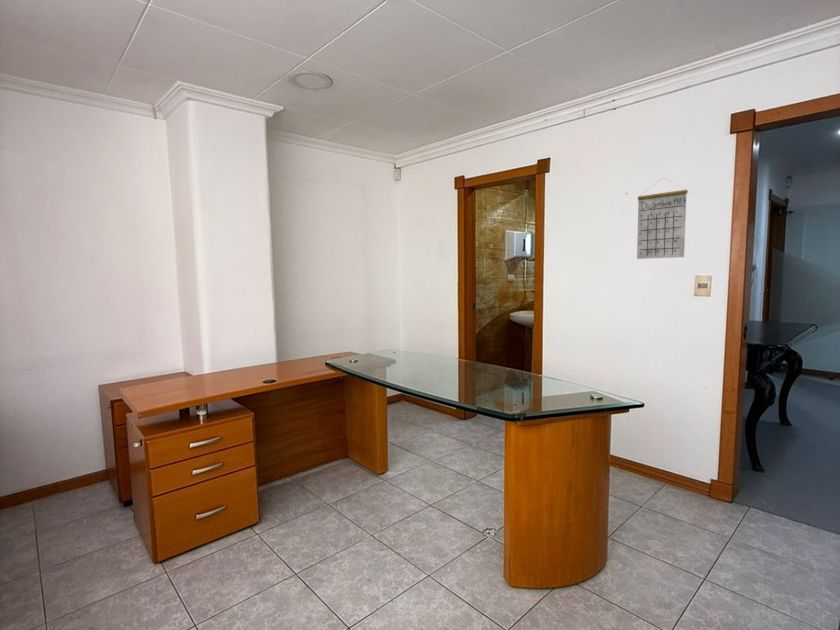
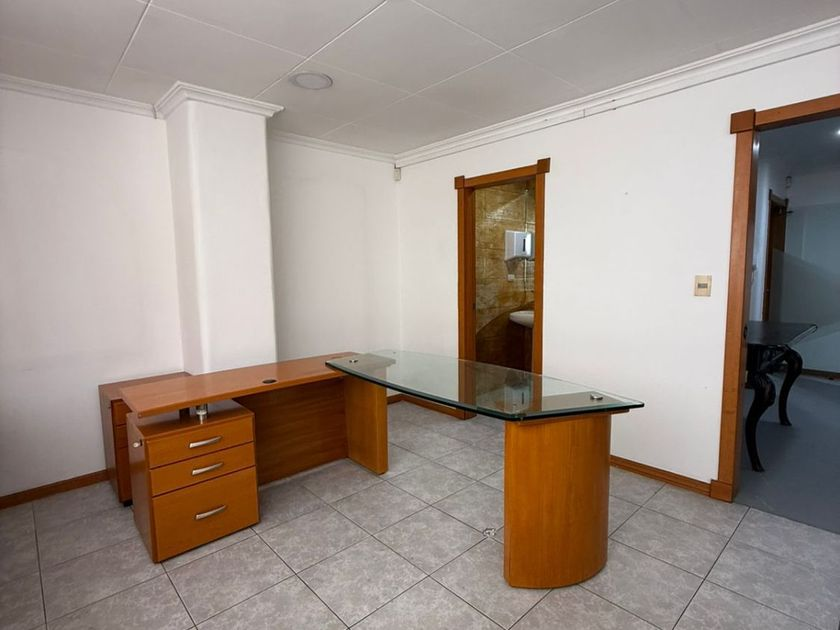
- calendar (661, 218)
